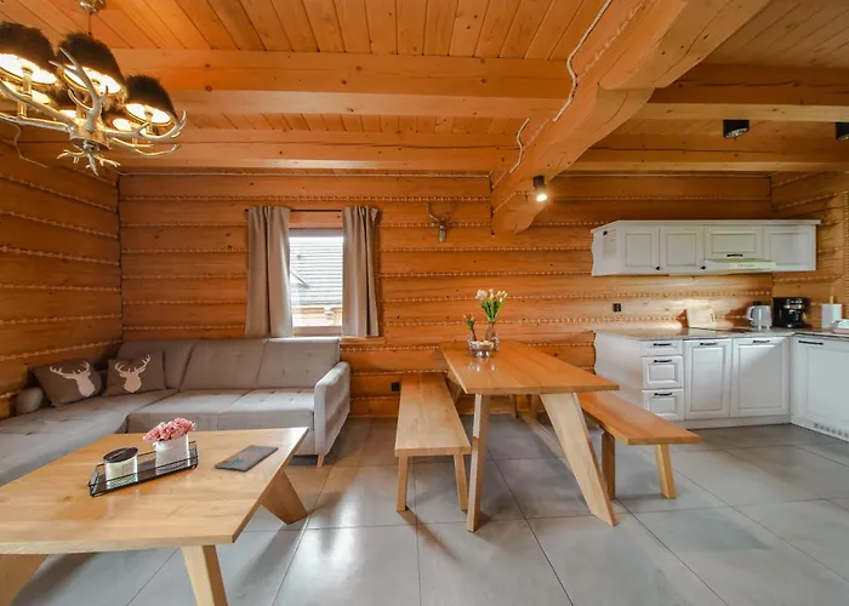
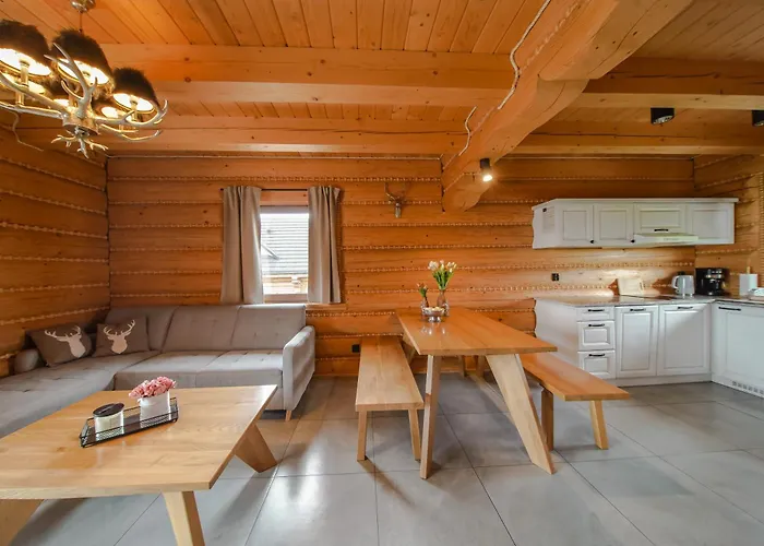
- book (247, 456)
